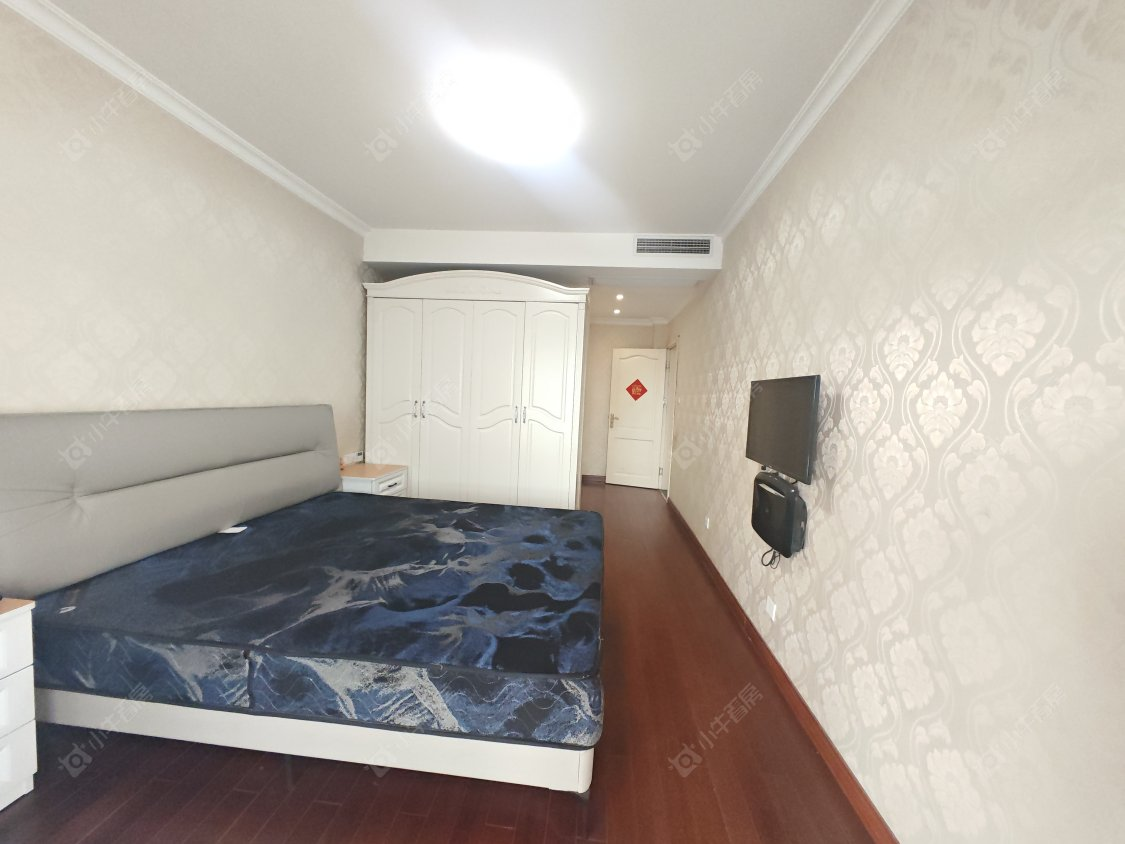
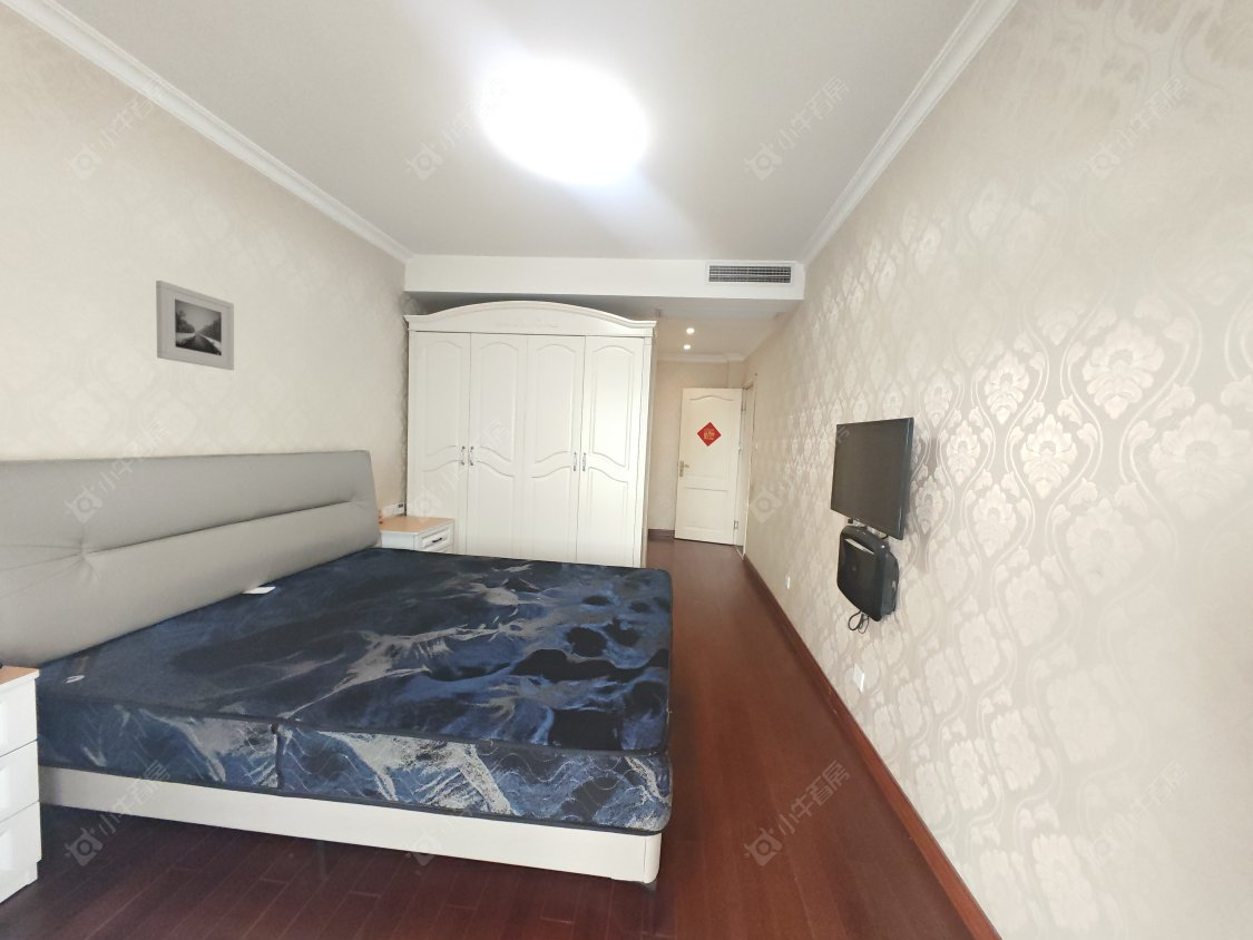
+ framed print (197, 329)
